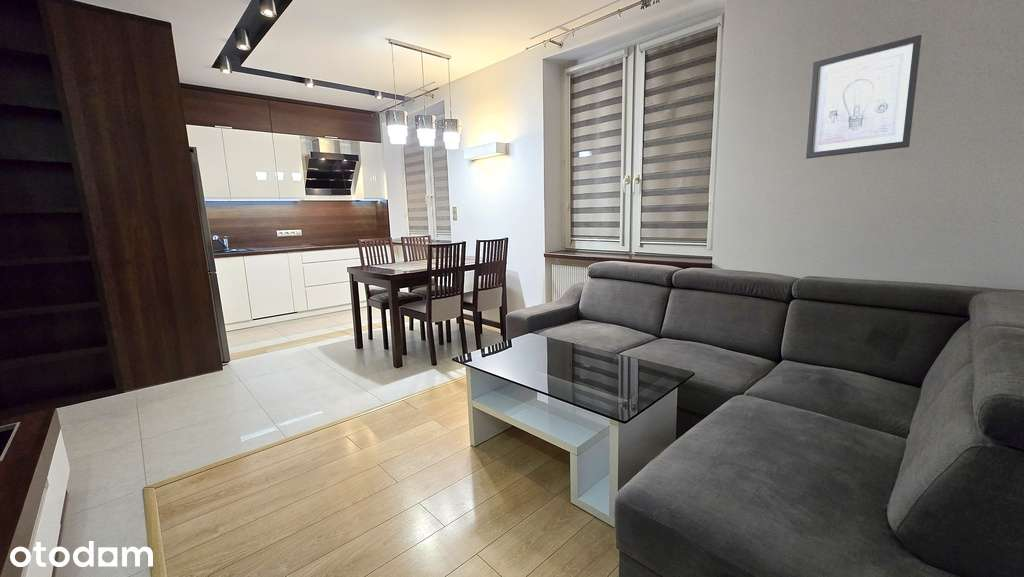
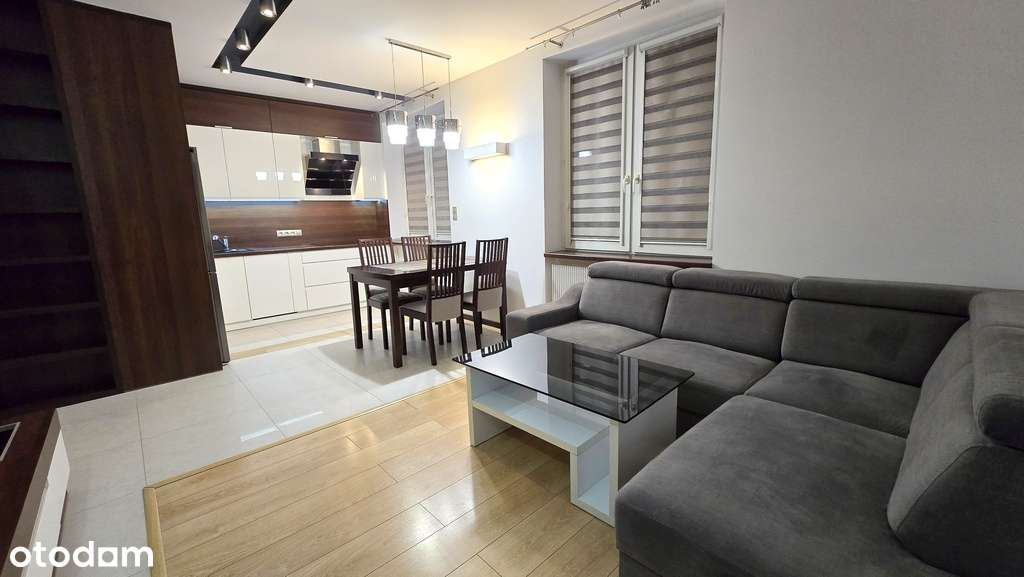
- wall art (858, 102)
